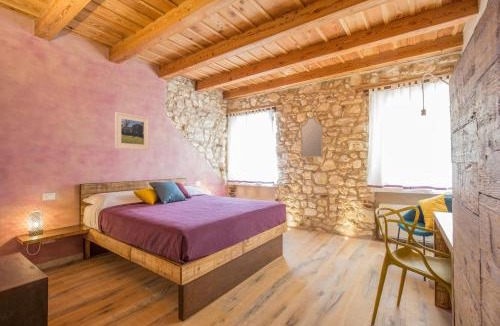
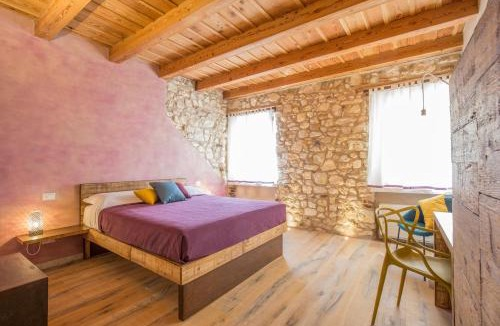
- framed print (132, 132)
- home mirror (311, 137)
